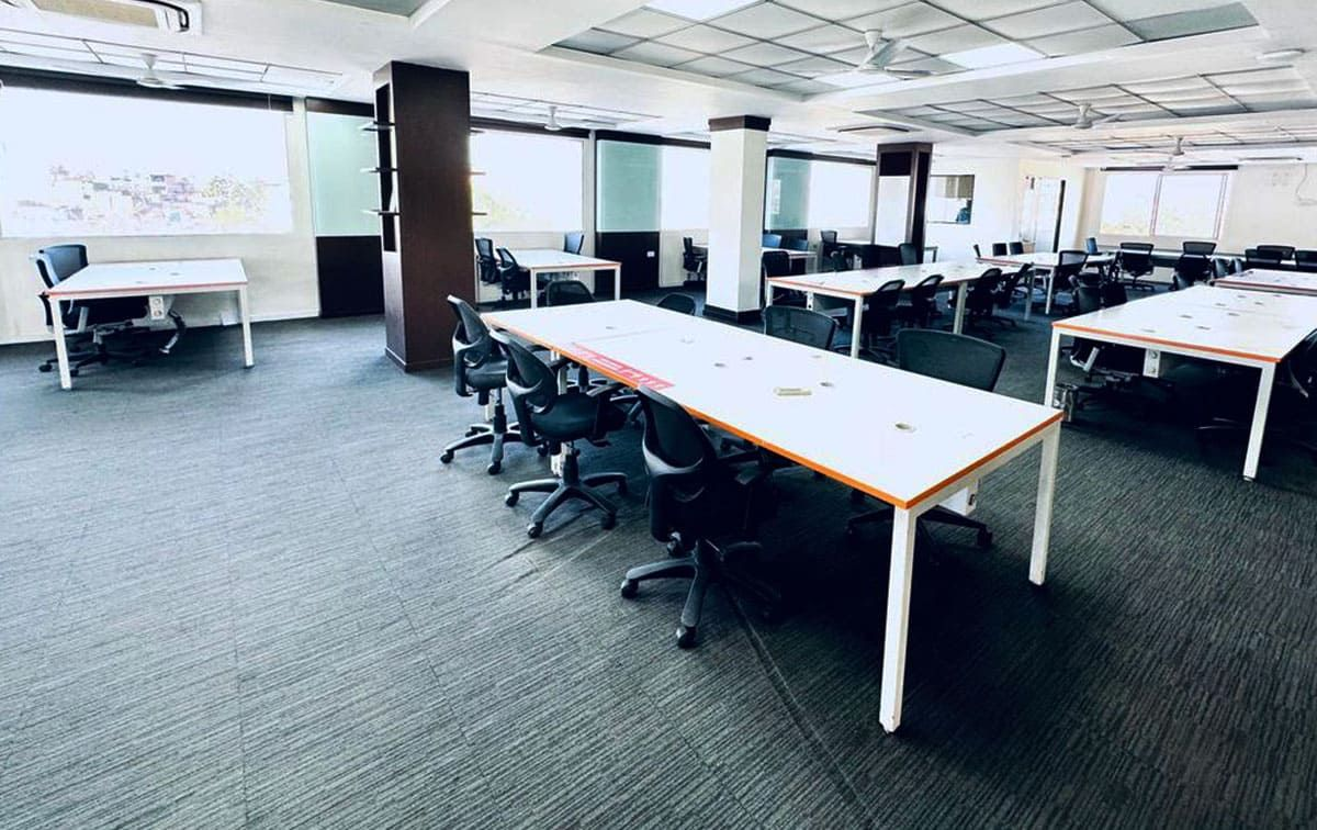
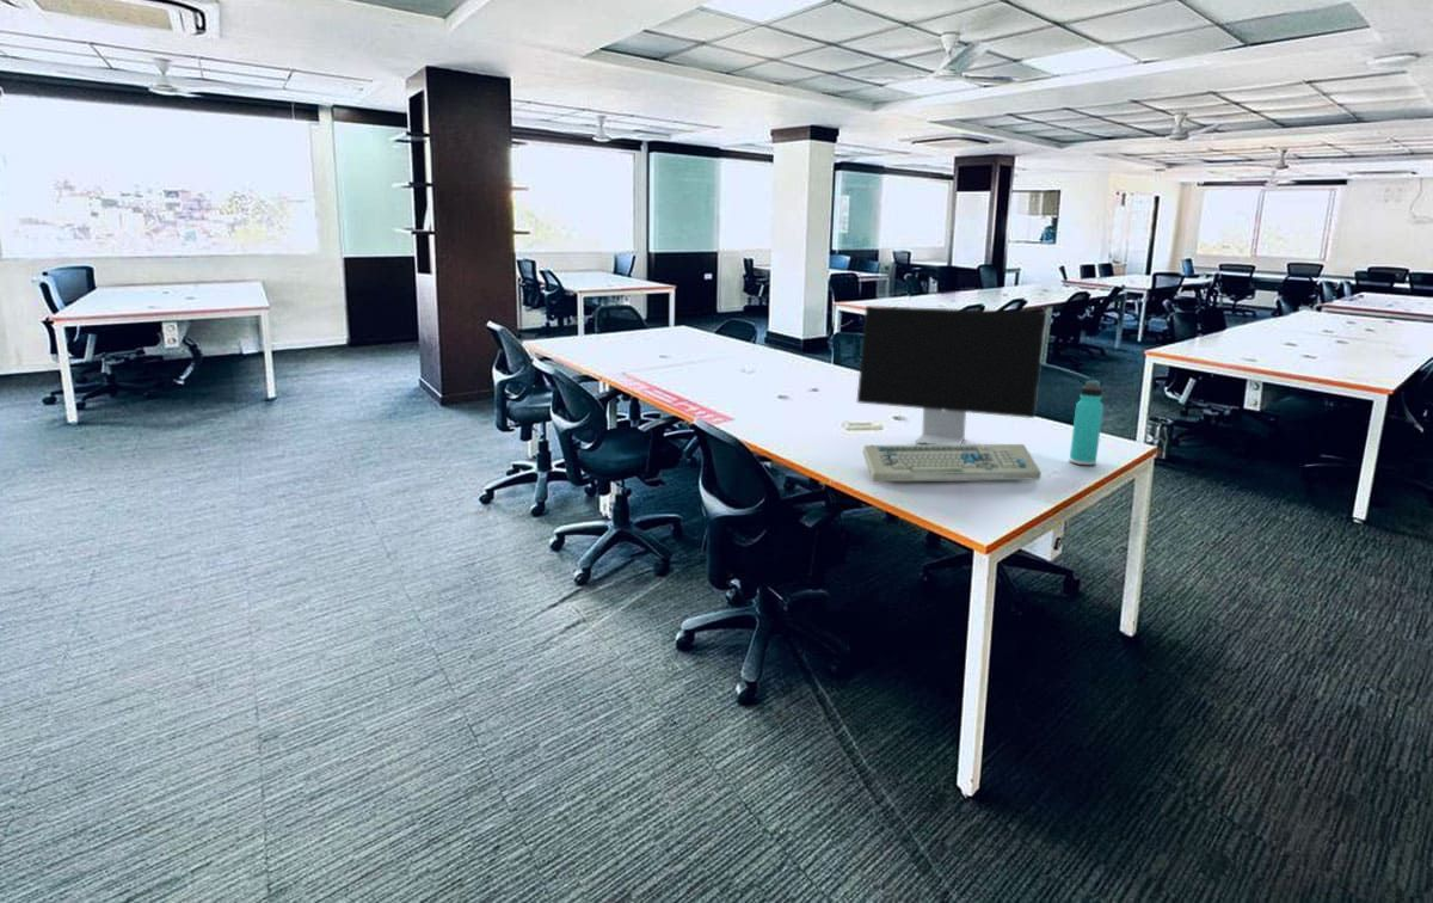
+ computer monitor (947, 375)
+ thermos bottle (1087, 422)
+ keyboard (949, 461)
